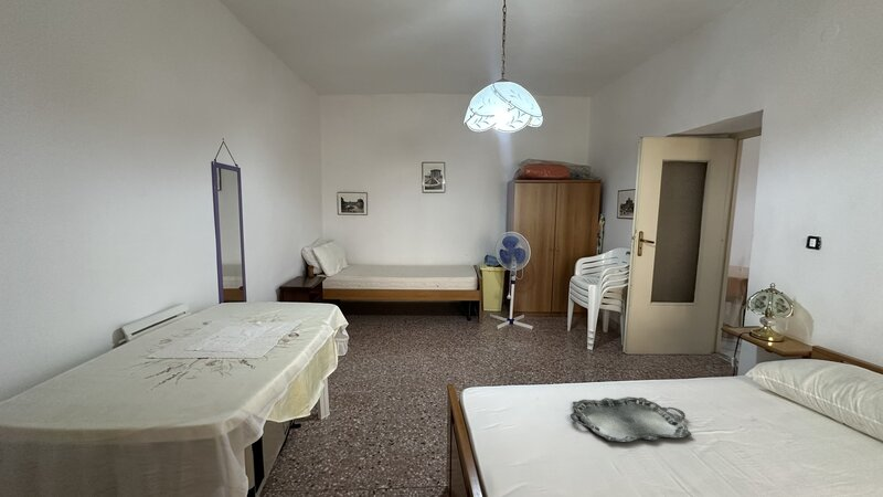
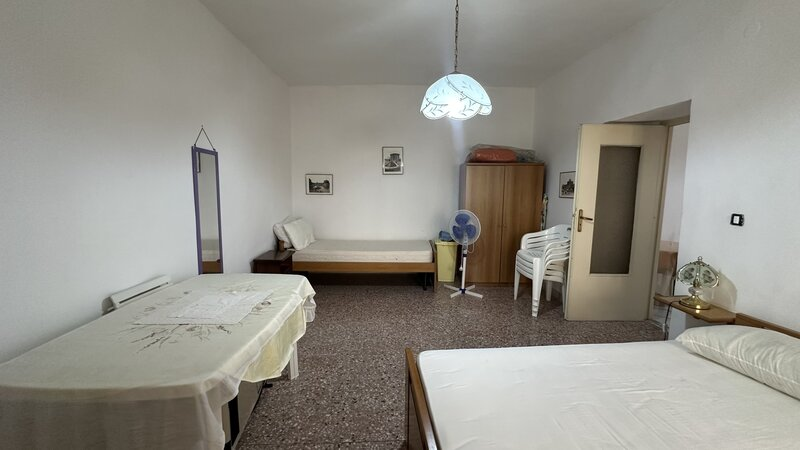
- serving tray (627, 416)
